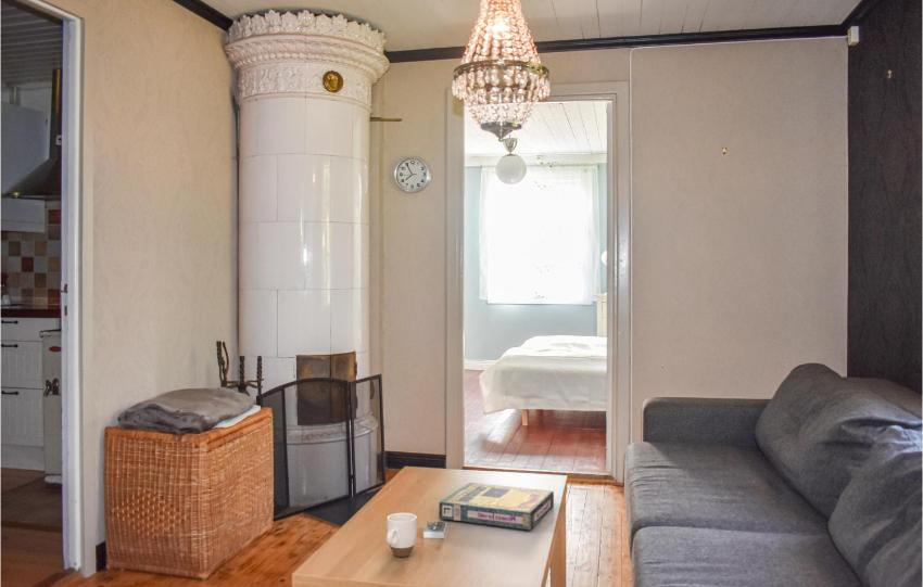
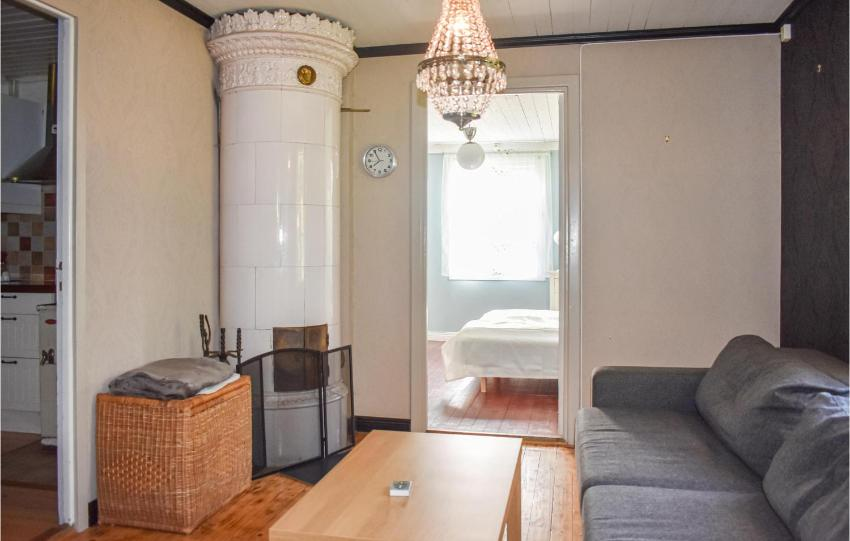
- mug (399, 537)
- video game box (497, 503)
